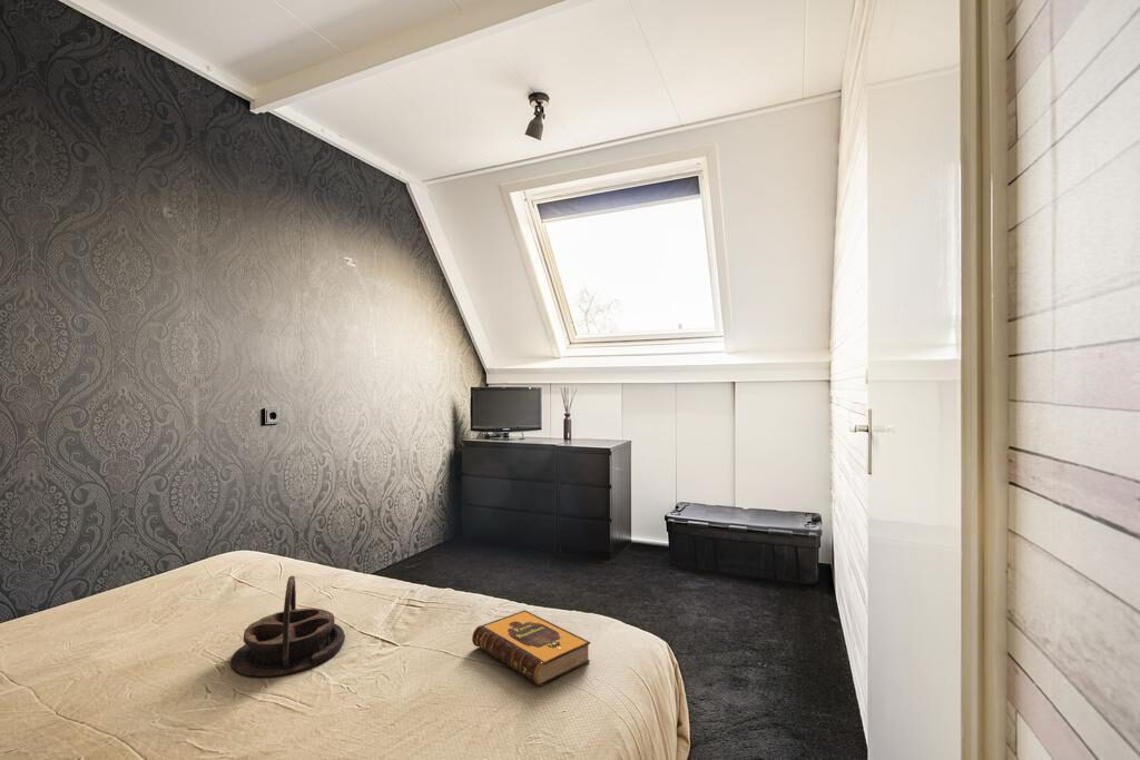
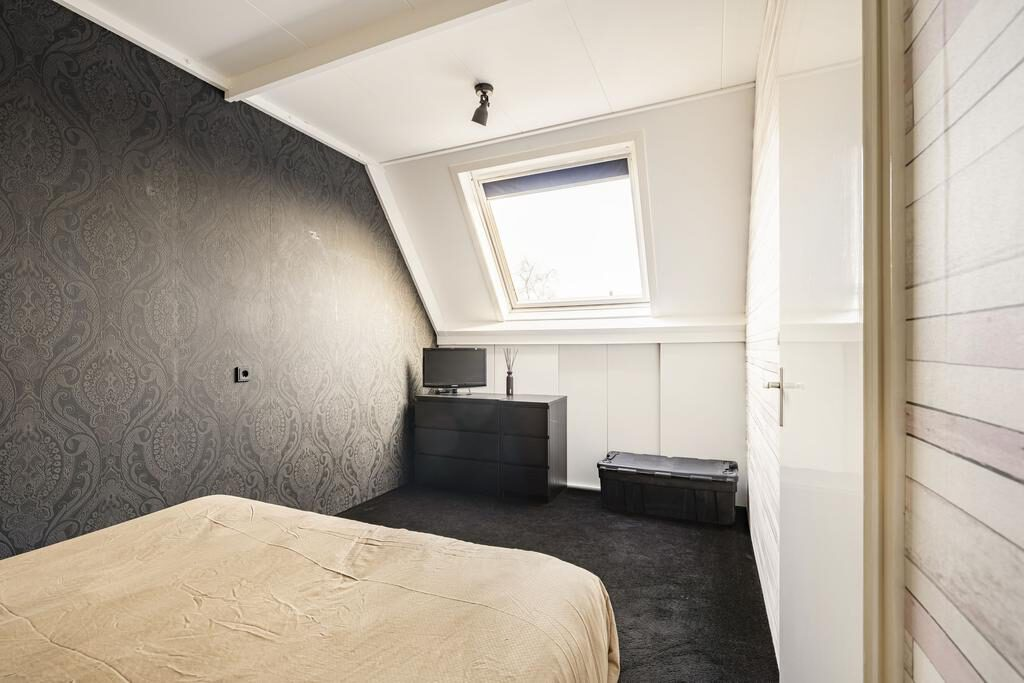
- hardback book (529, 644)
- serving tray (289, 613)
